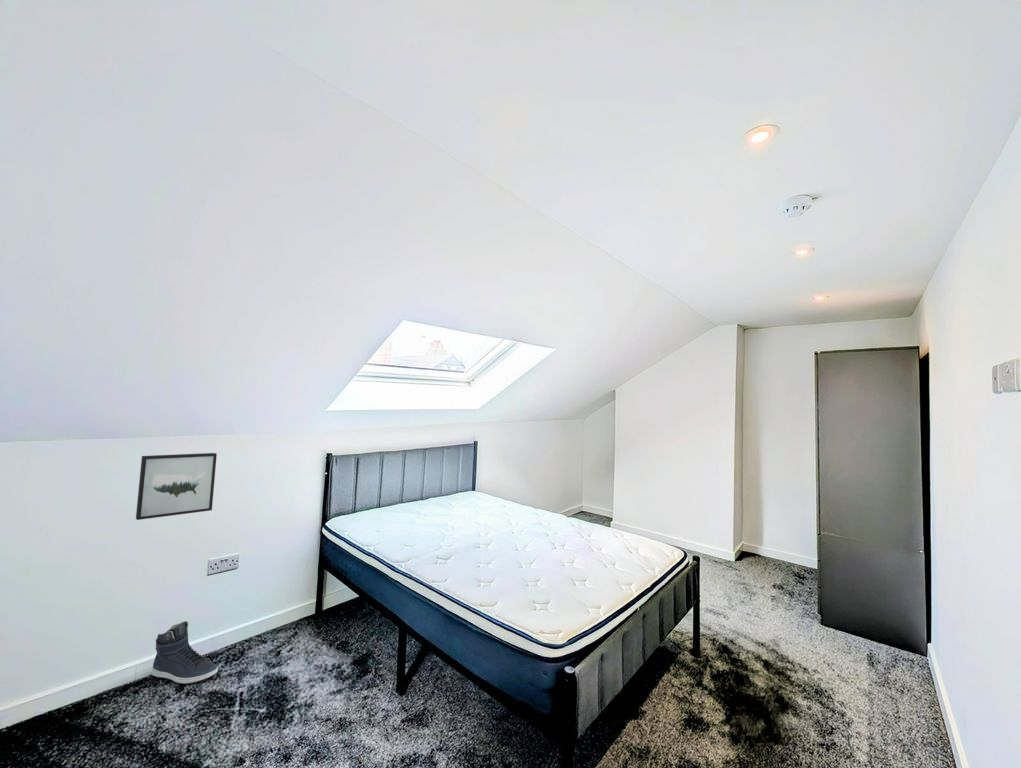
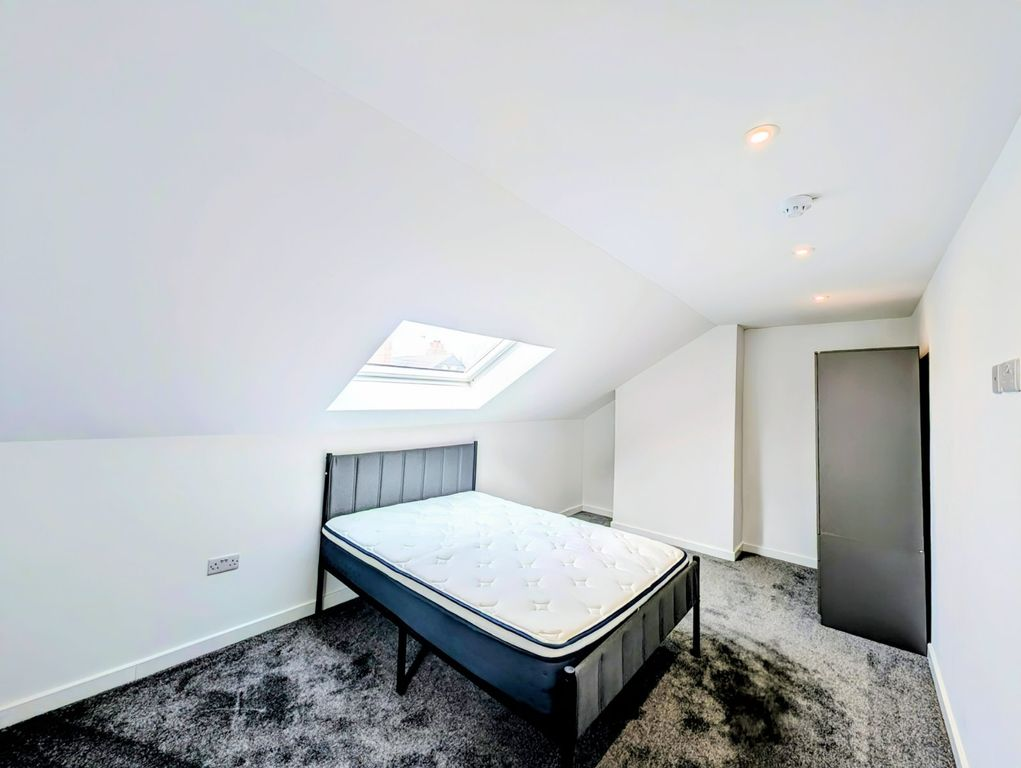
- wall art (178, 484)
- sneaker (186, 649)
